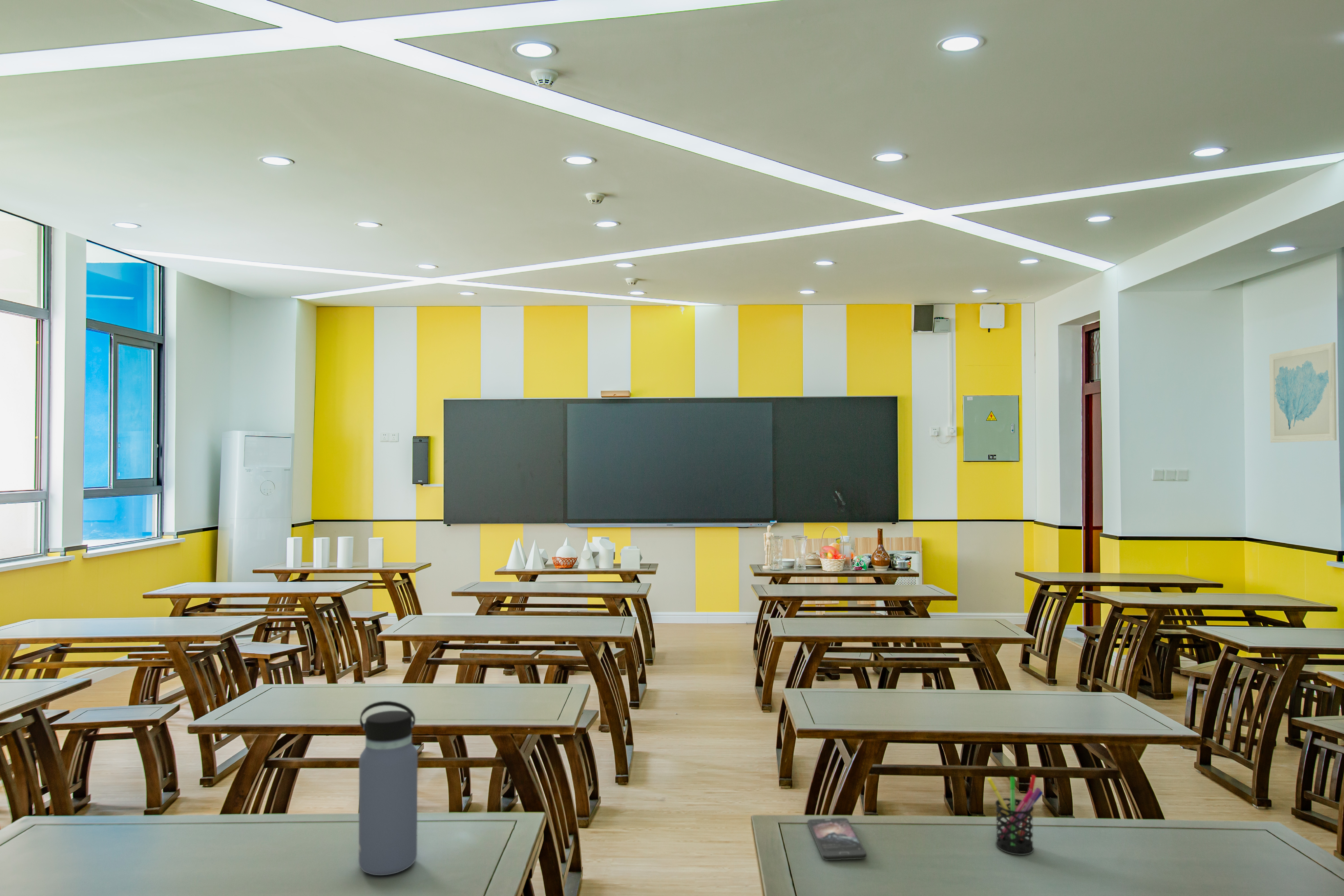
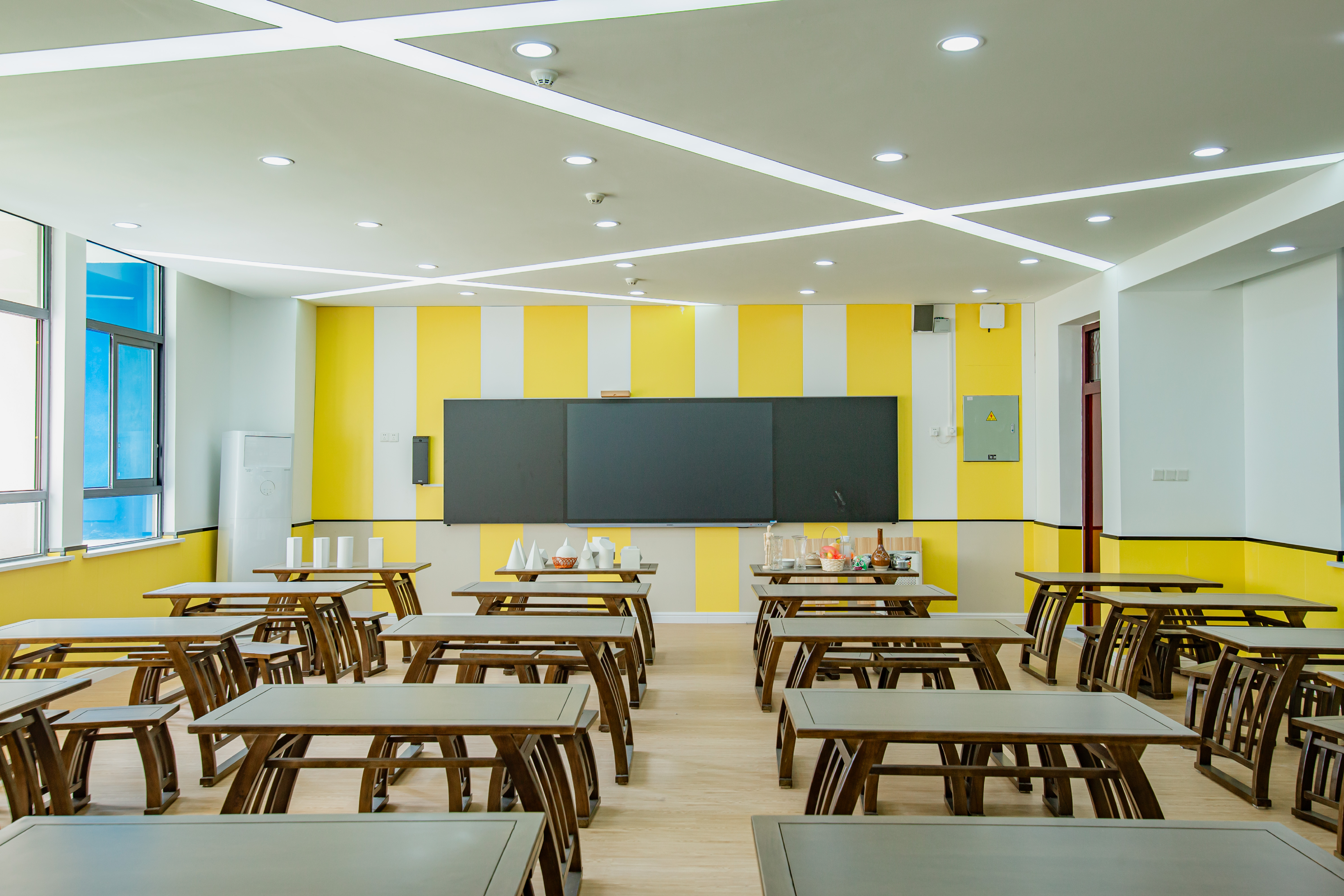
- wall art (1301, 395)
- smartphone (836, 838)
- pen holder (1016, 809)
- water bottle (388, 780)
